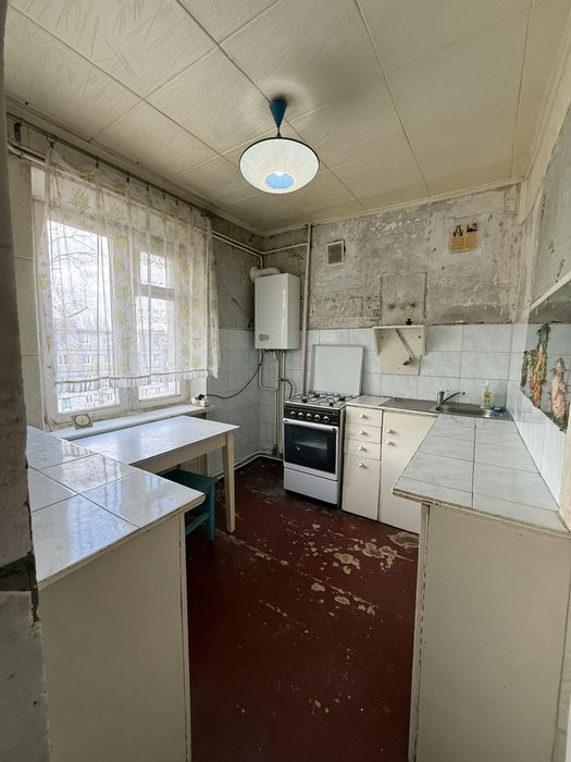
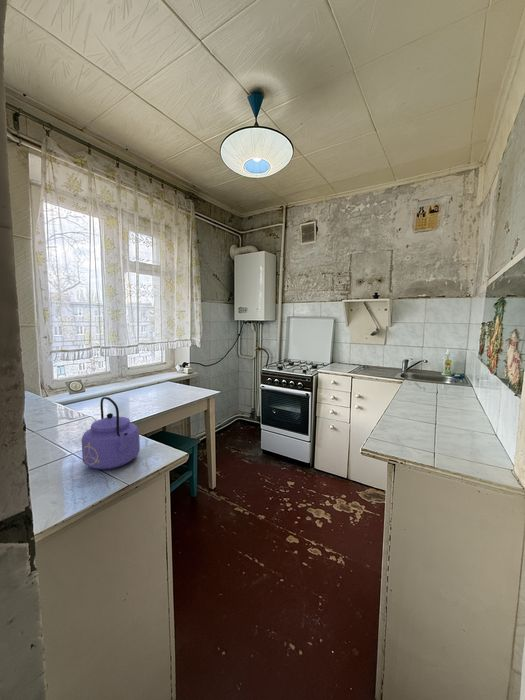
+ kettle (113, 431)
